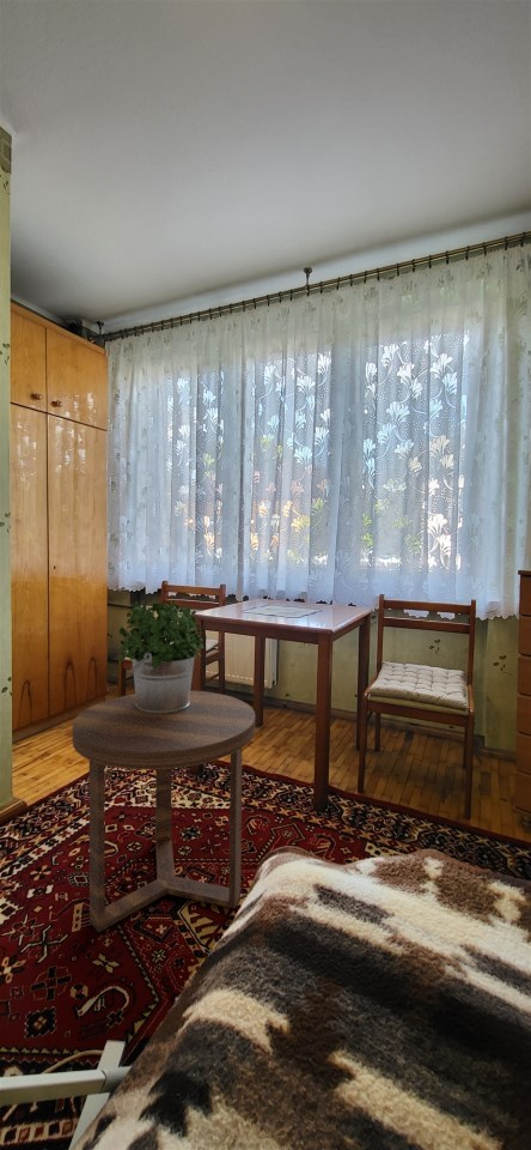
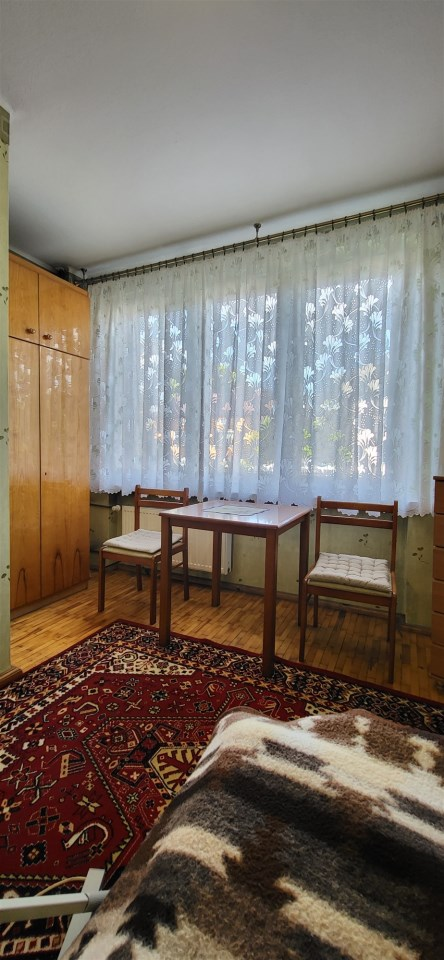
- potted plant (157, 652)
- side table (166, 801)
